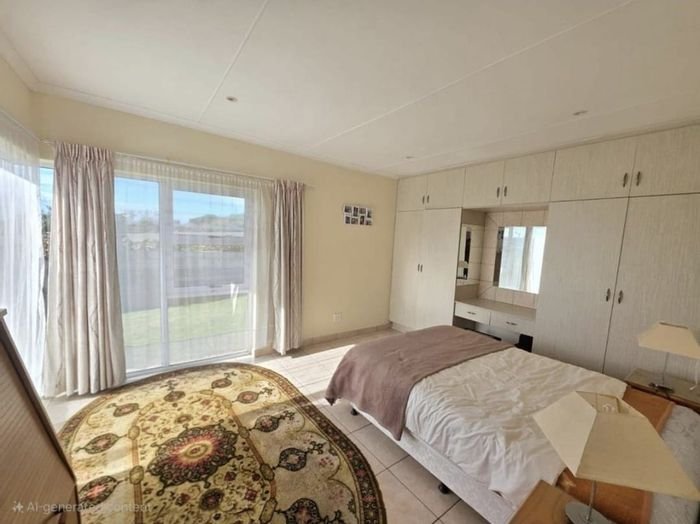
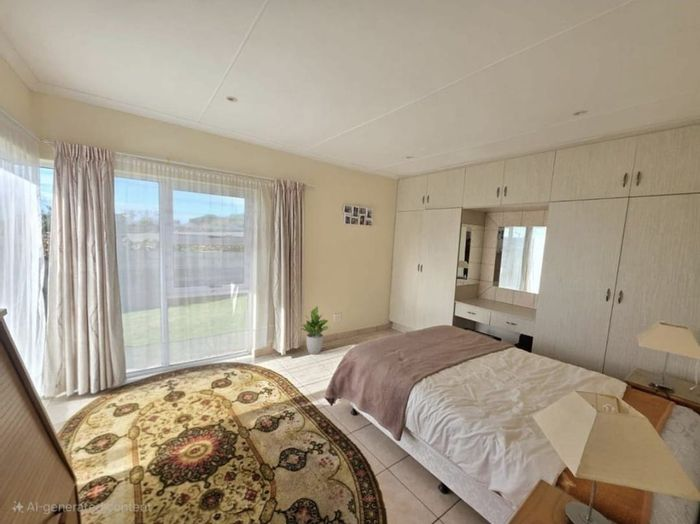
+ potted plant (314, 330)
